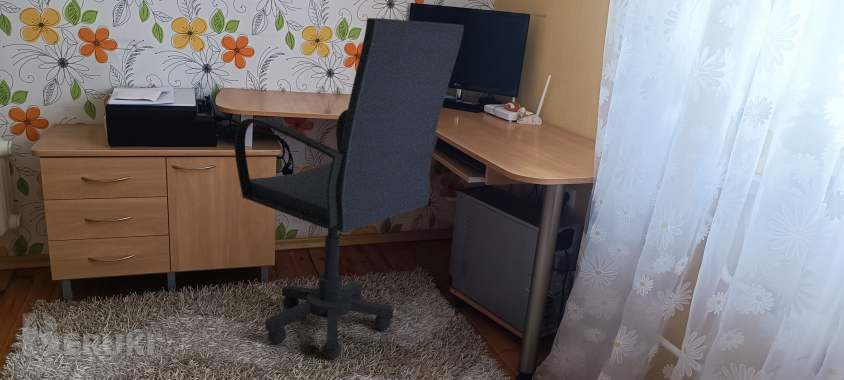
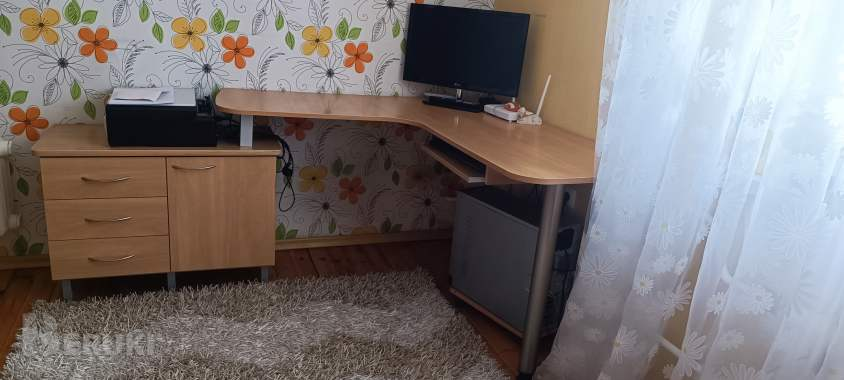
- office chair (342, 184)
